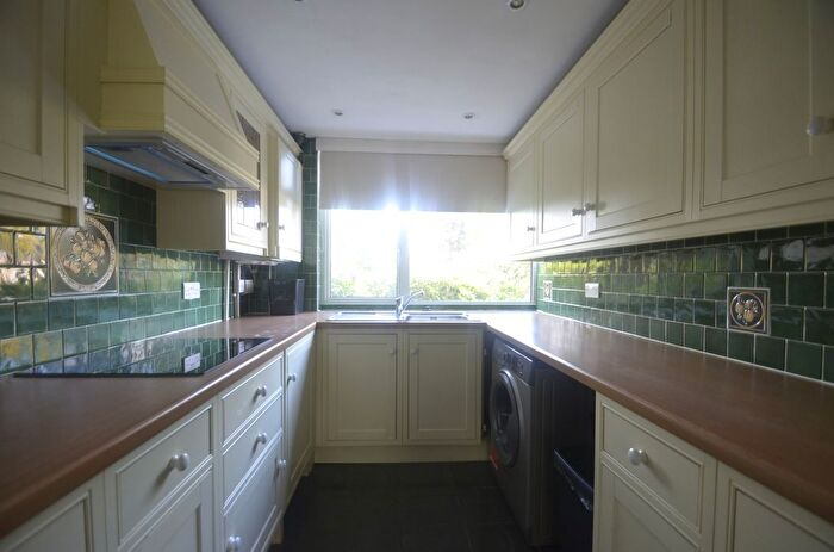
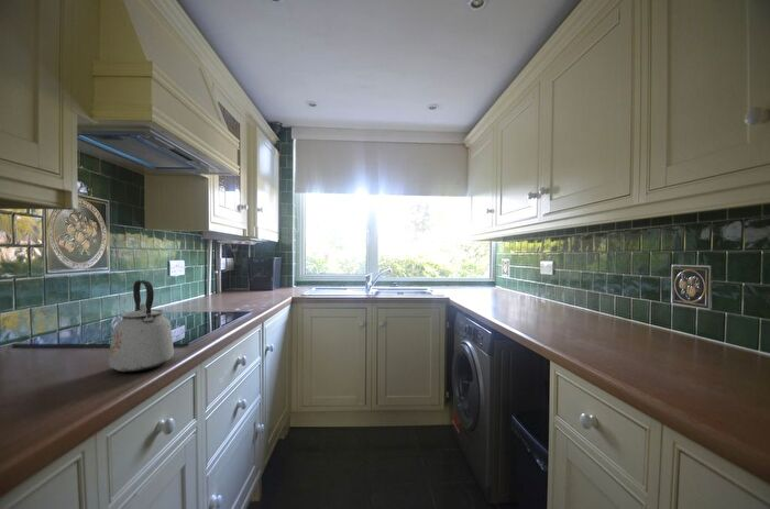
+ kettle (140, 321)
